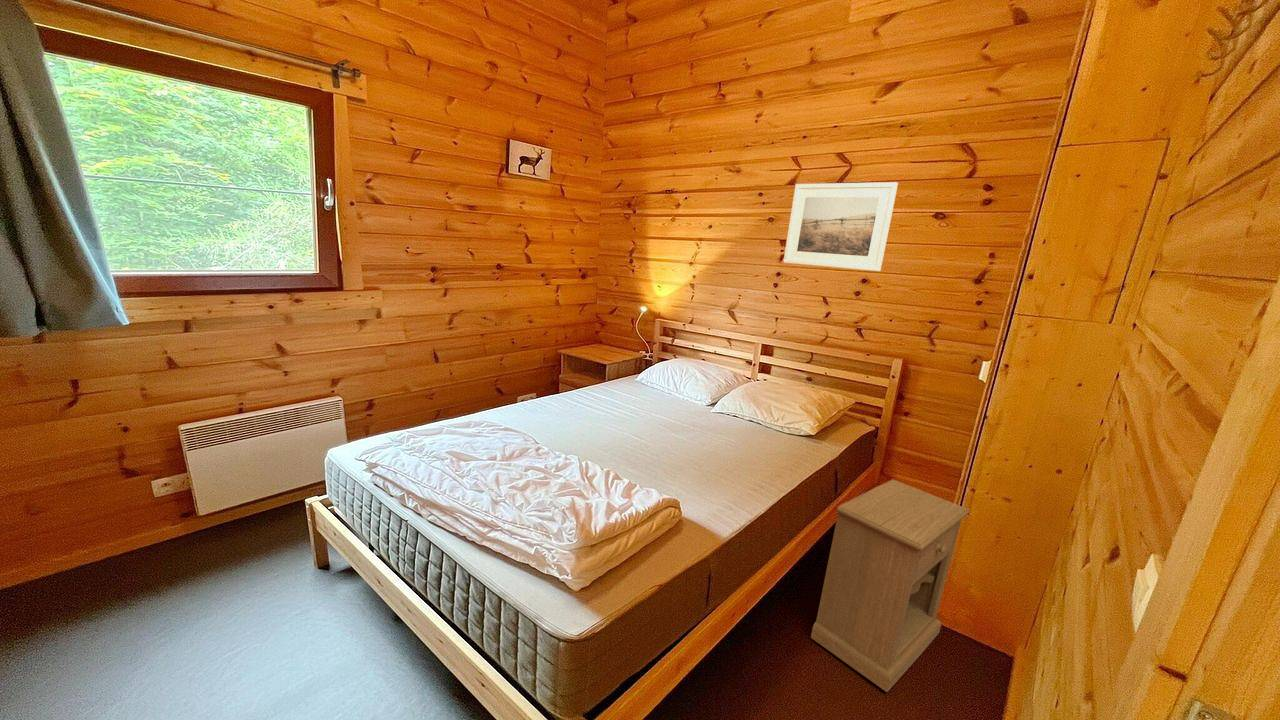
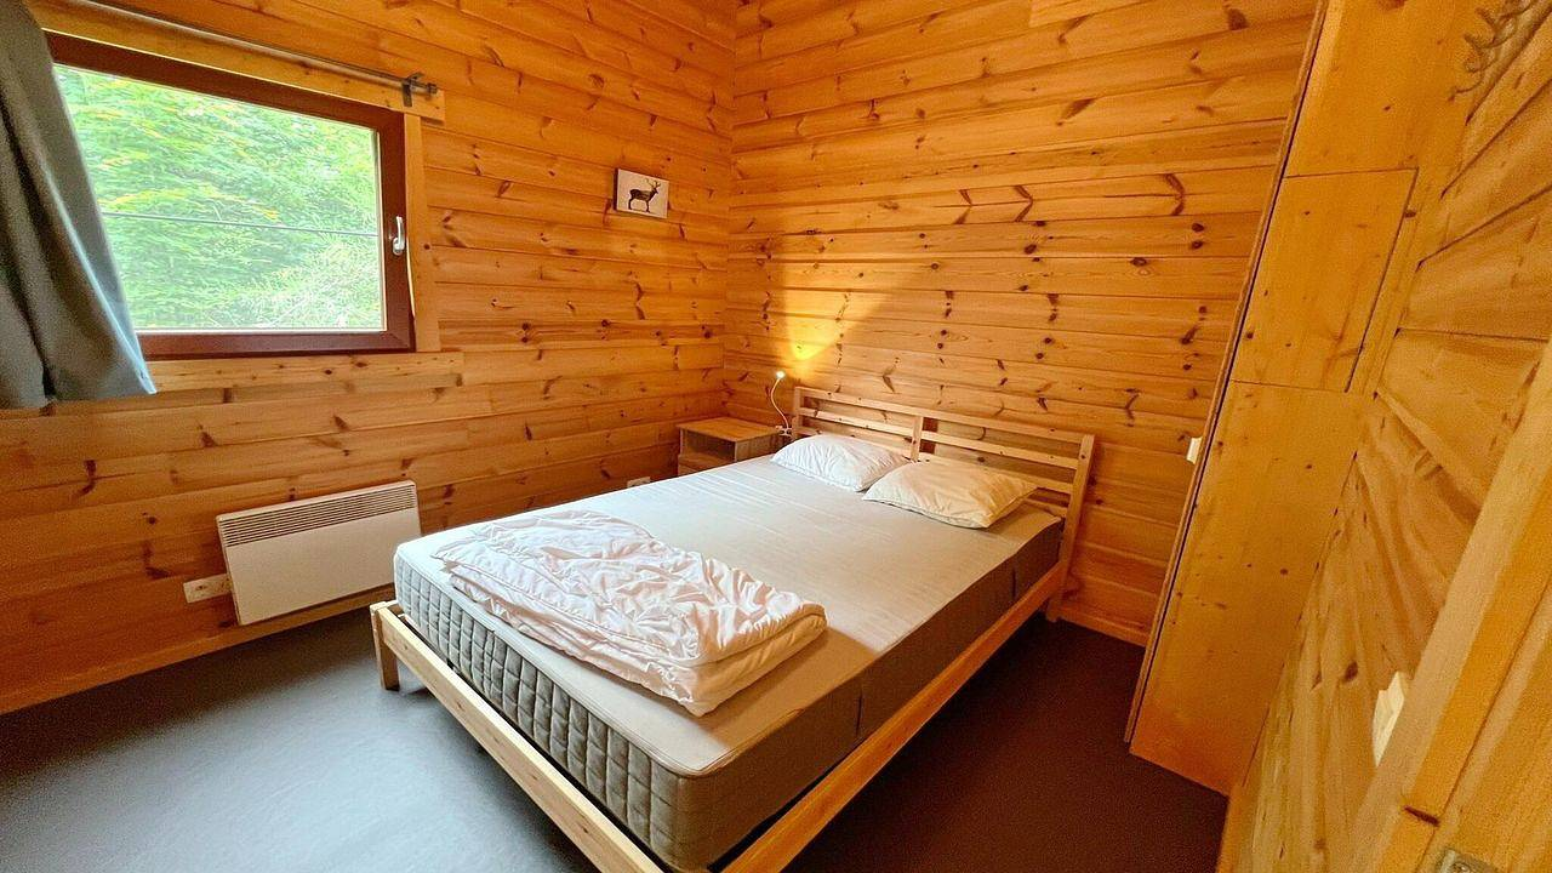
- nightstand (891, 574)
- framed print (836, 225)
